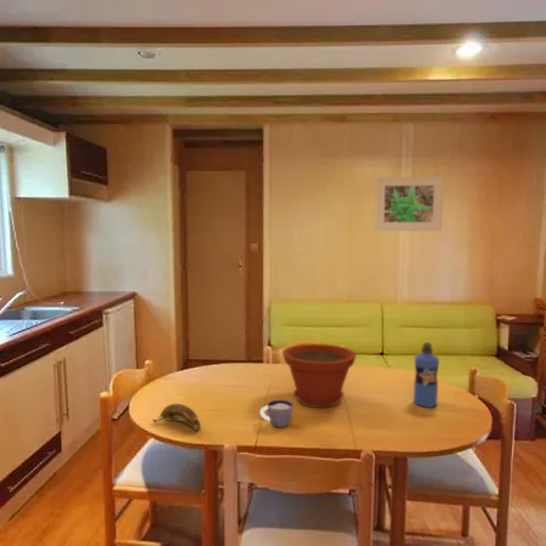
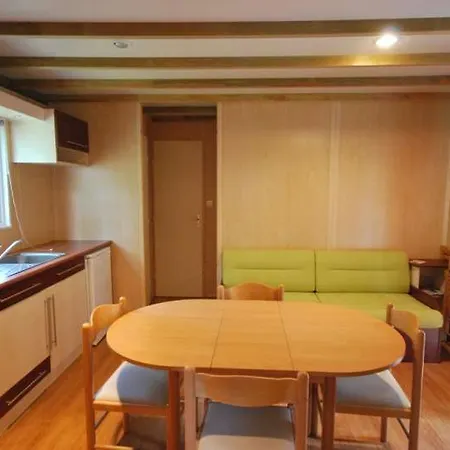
- water bottle (426, 372)
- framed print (408, 204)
- cup (275, 414)
- plant pot (318, 376)
- banana (177, 415)
